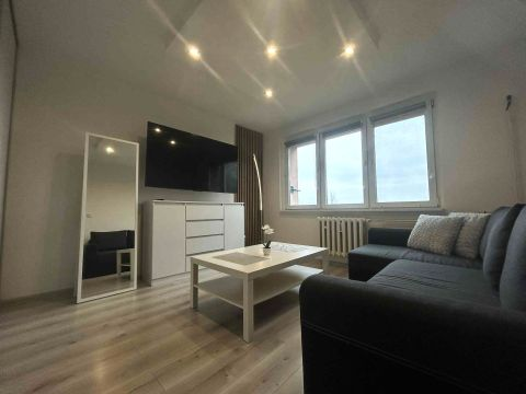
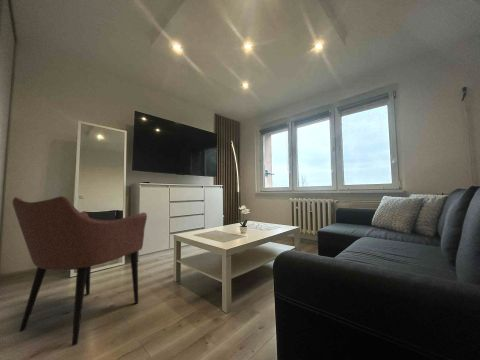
+ armchair (78, 256)
